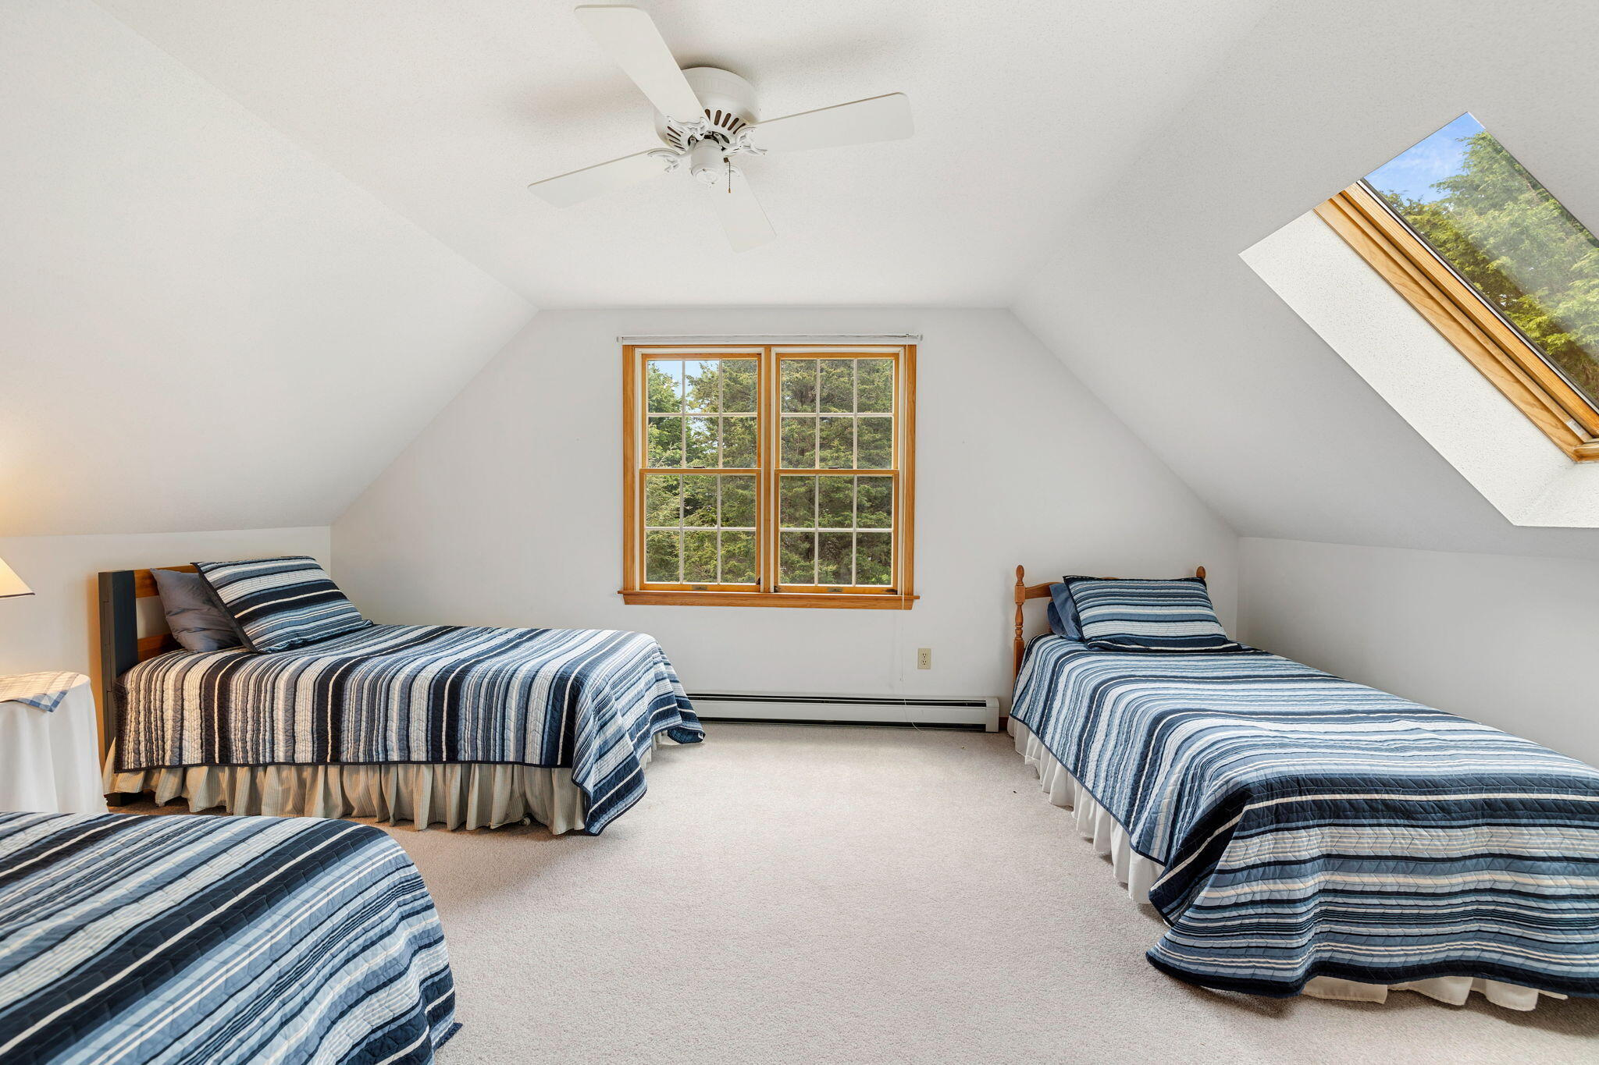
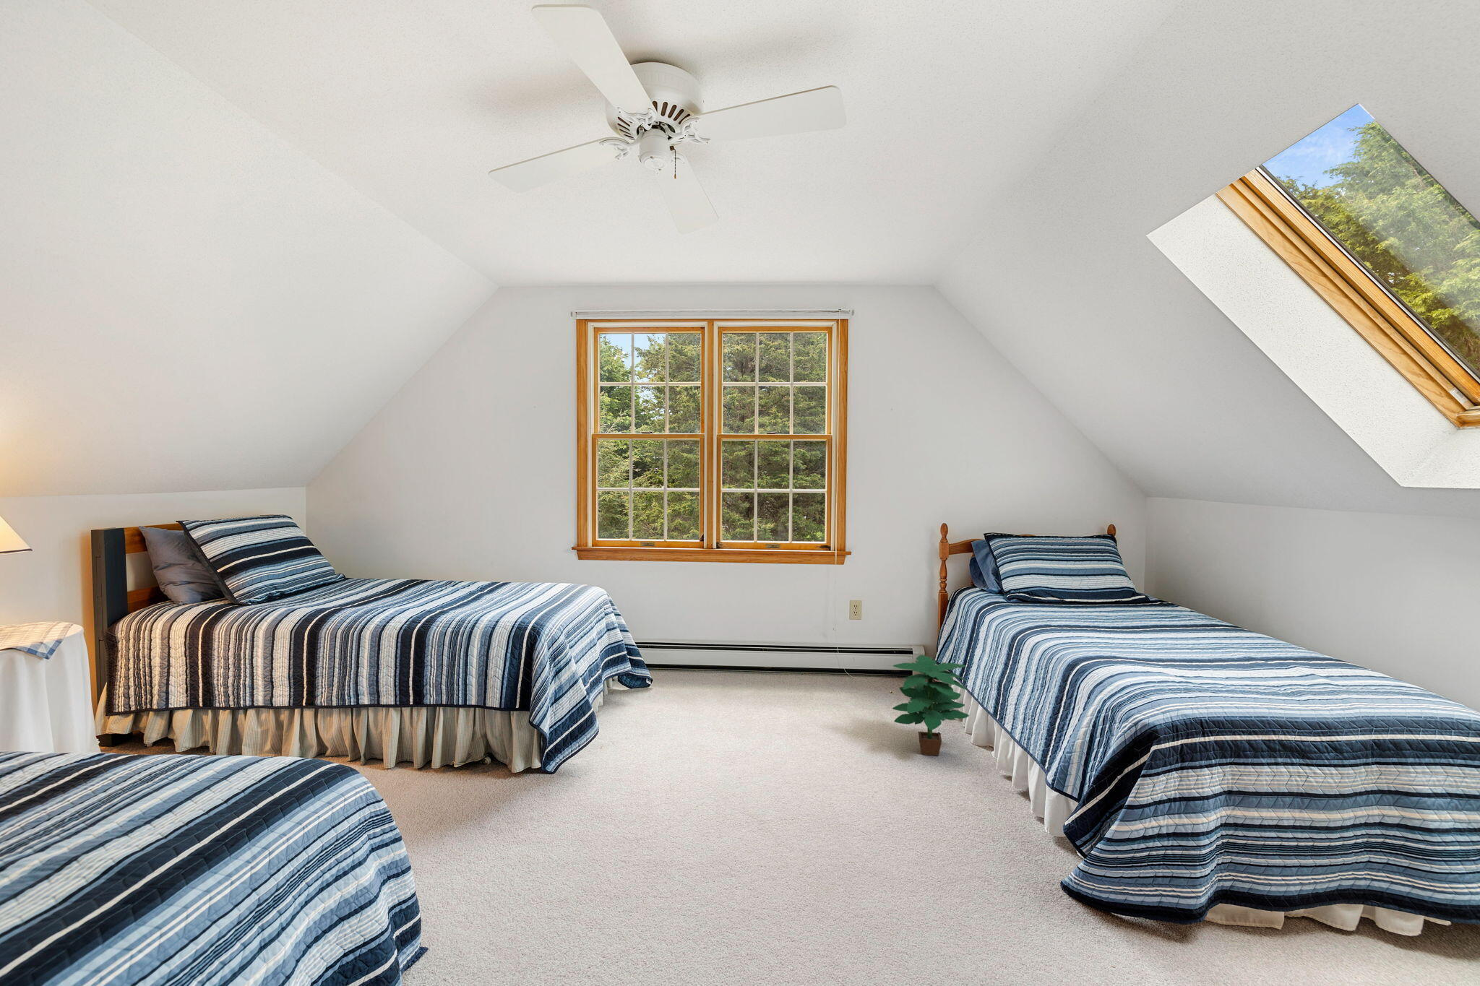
+ potted plant (930, 706)
